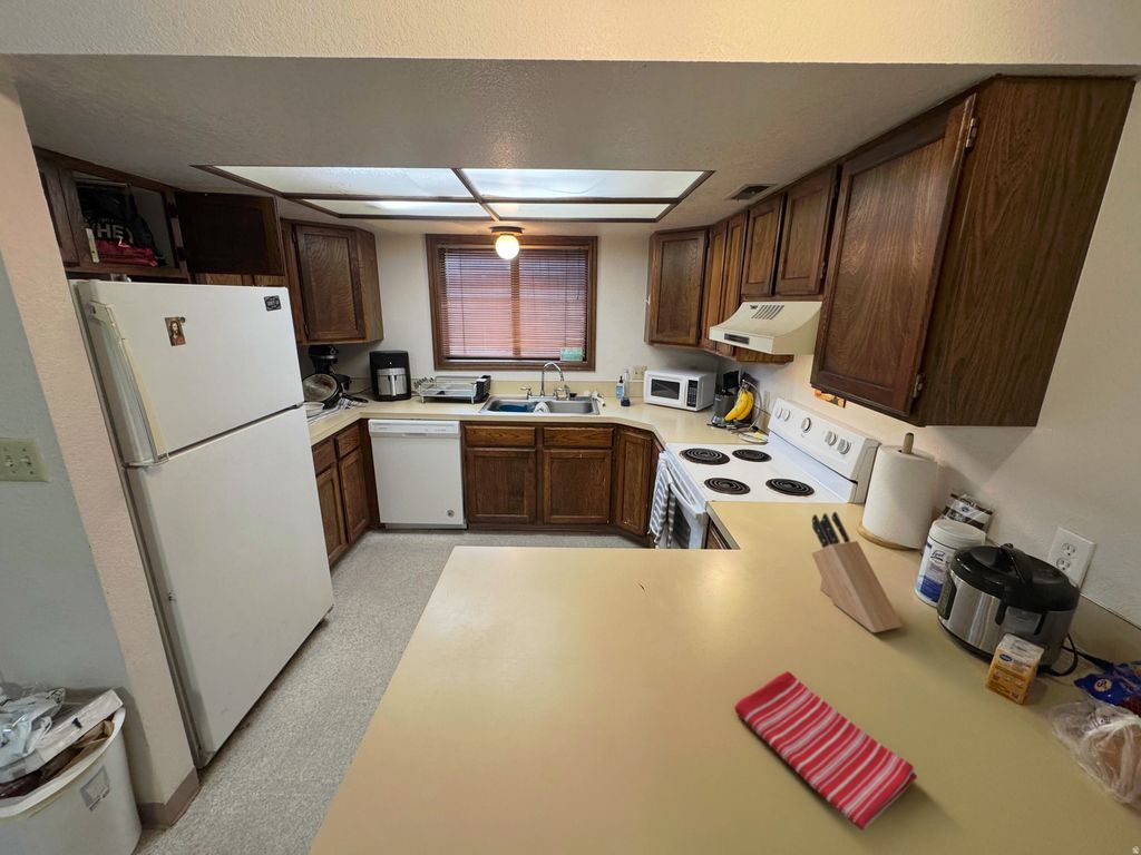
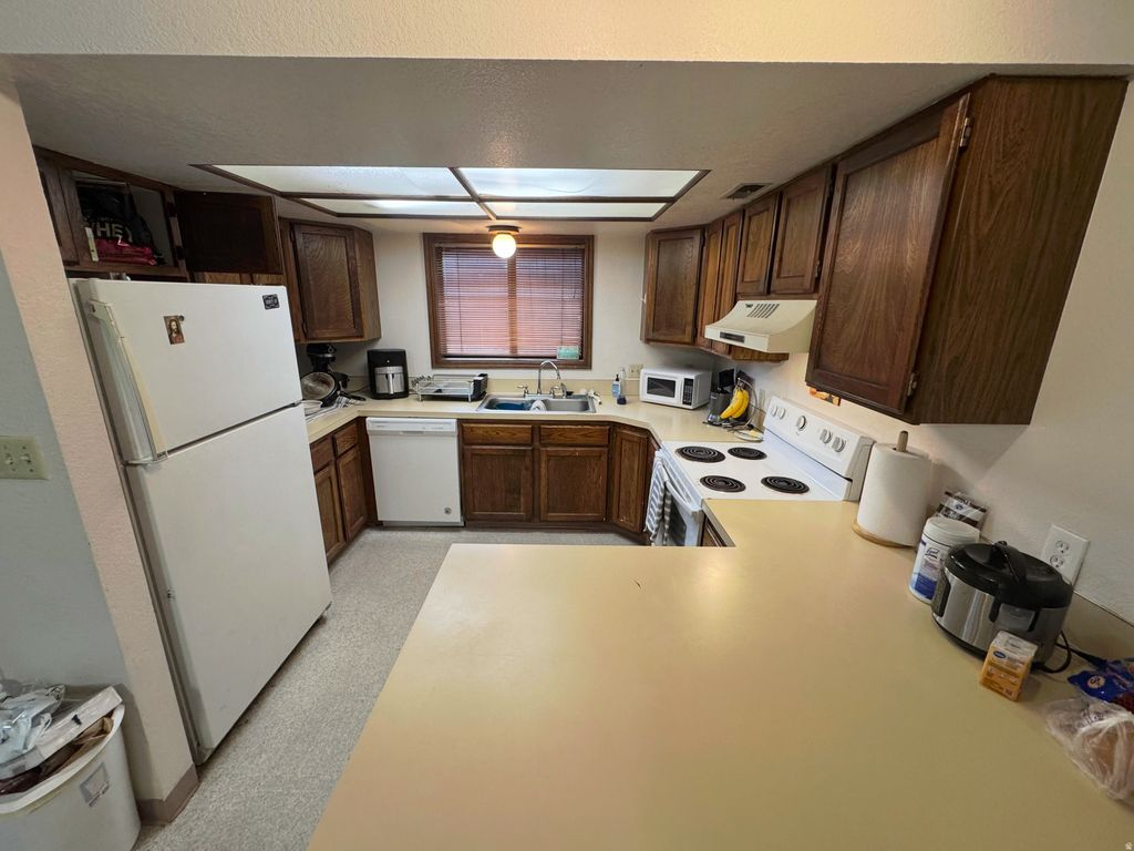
- dish towel (818, 737)
- knife block (850, 566)
